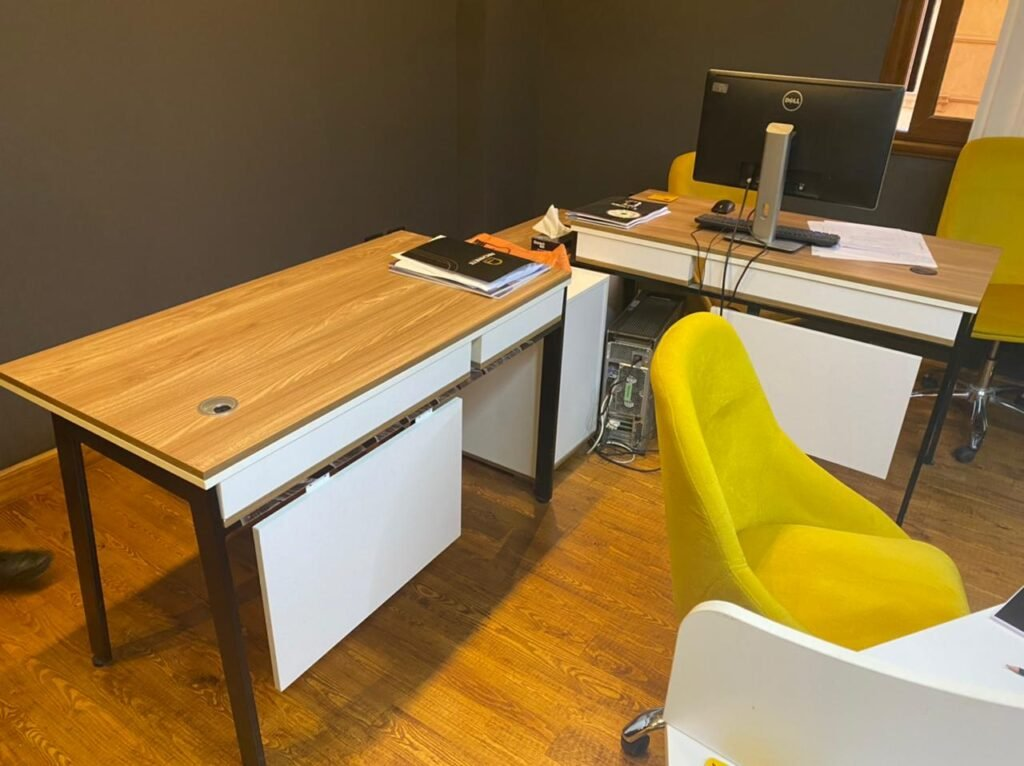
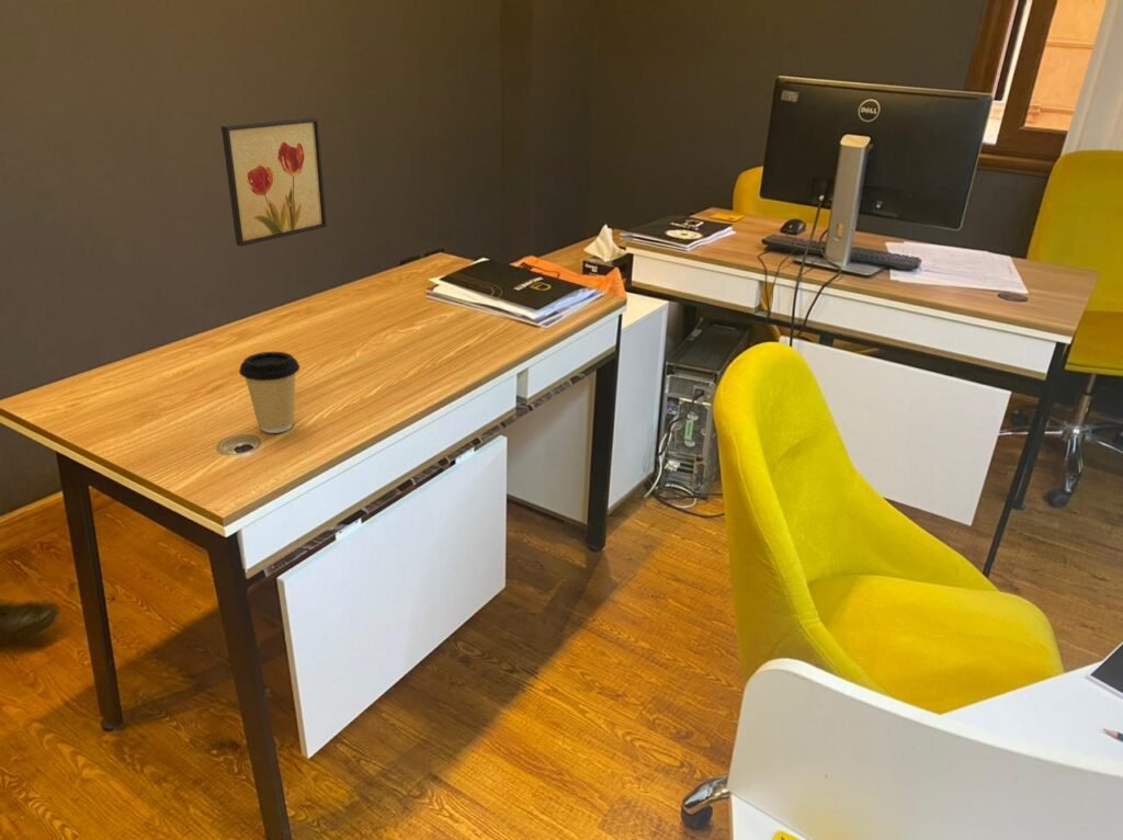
+ coffee cup (272, 391)
+ wall art (276, 180)
